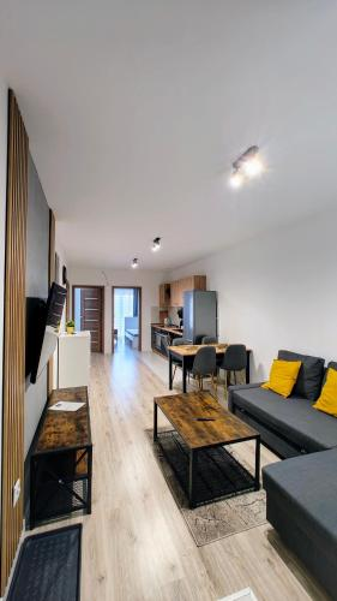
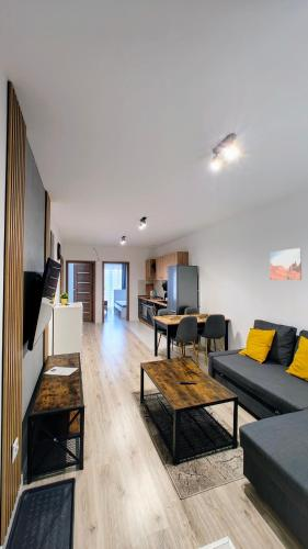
+ wall art (284, 265)
